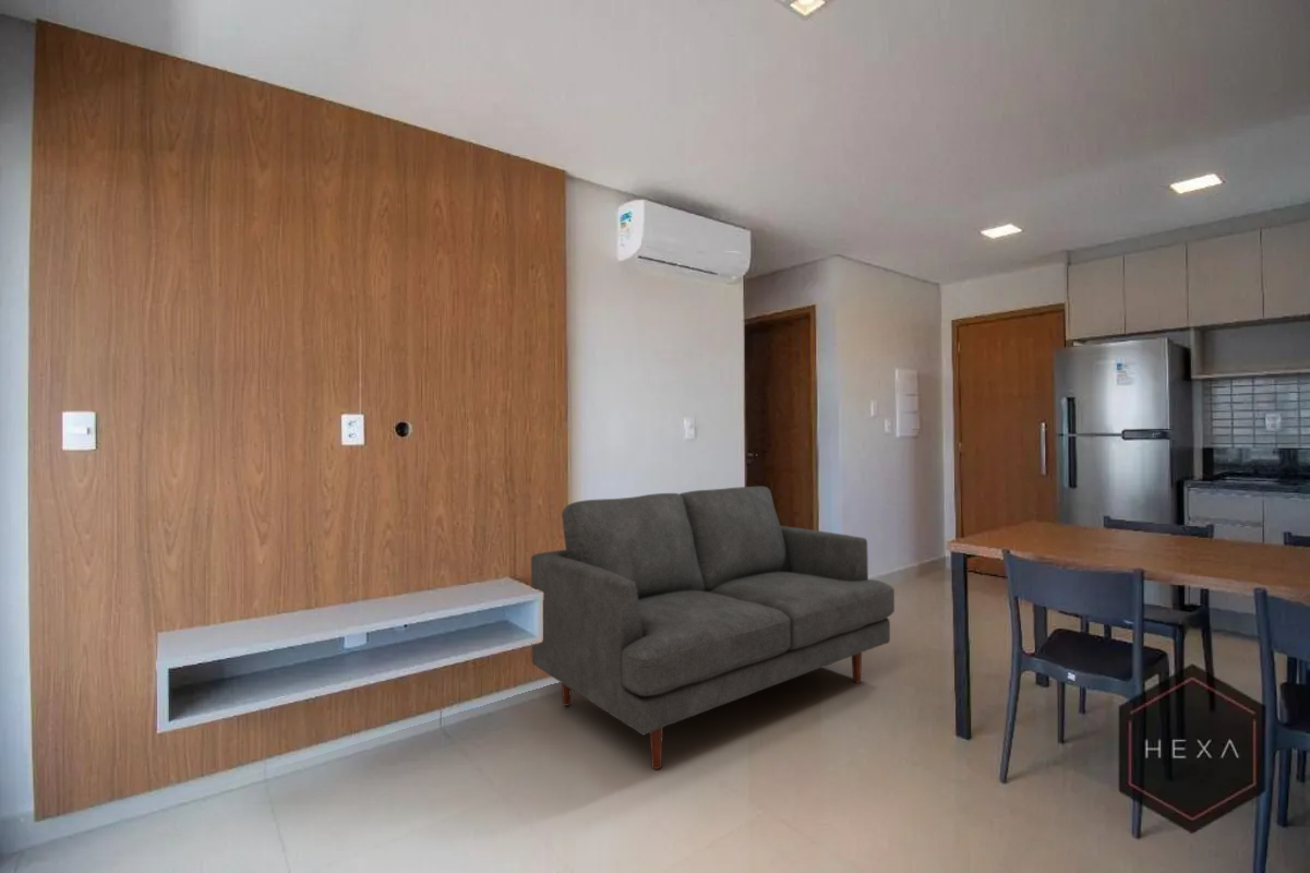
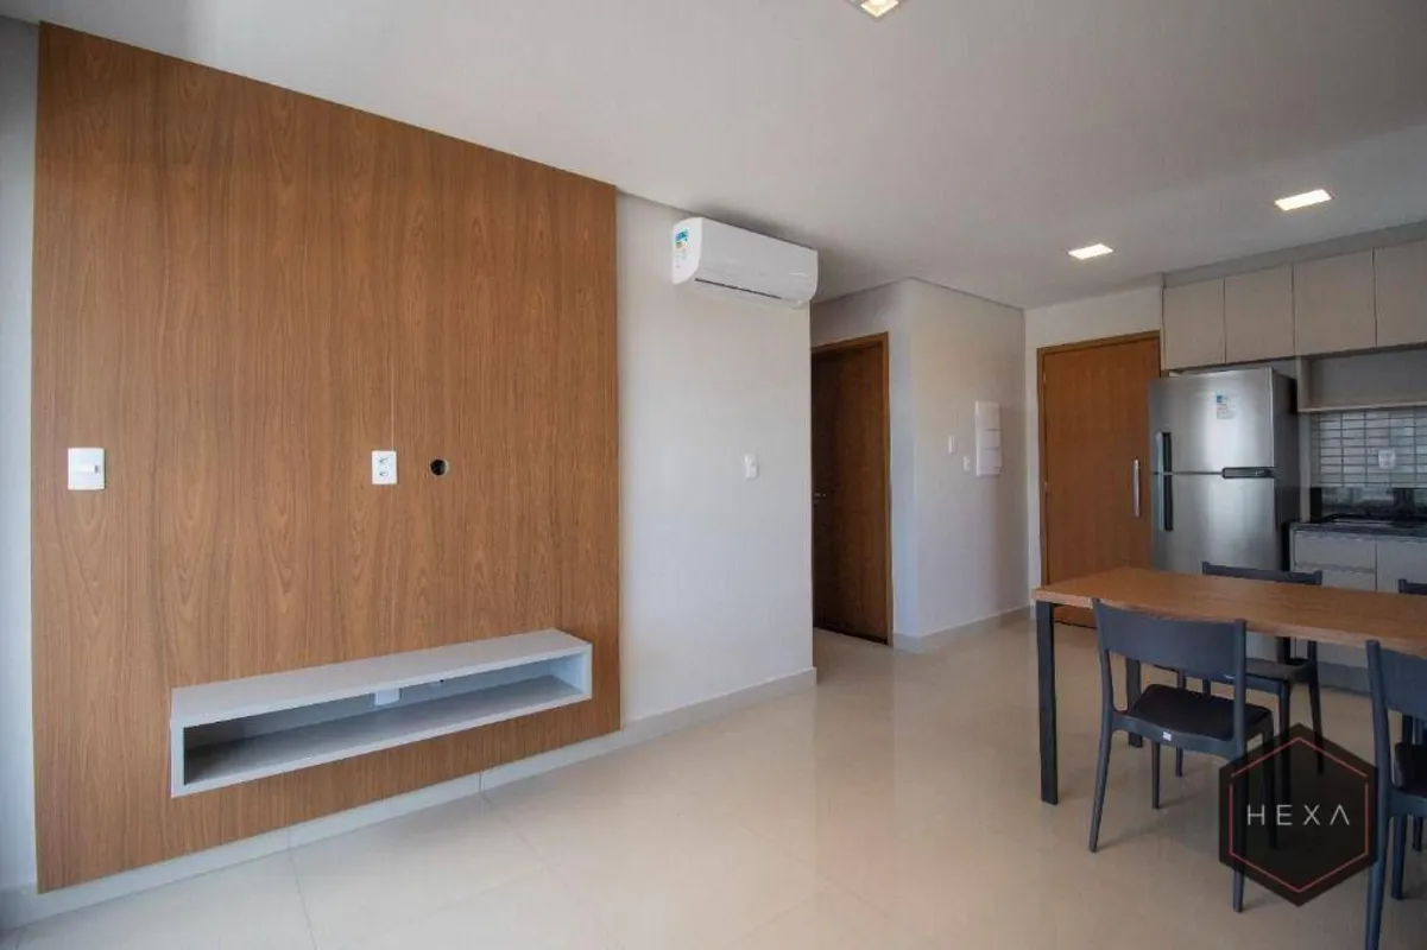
- sofa (720, 595)
